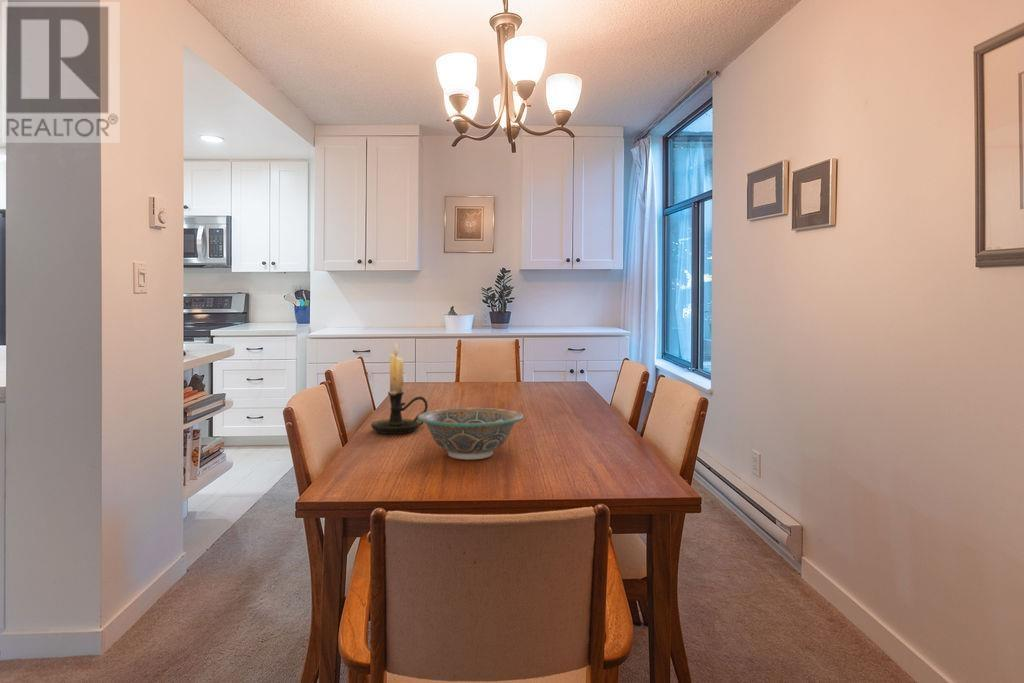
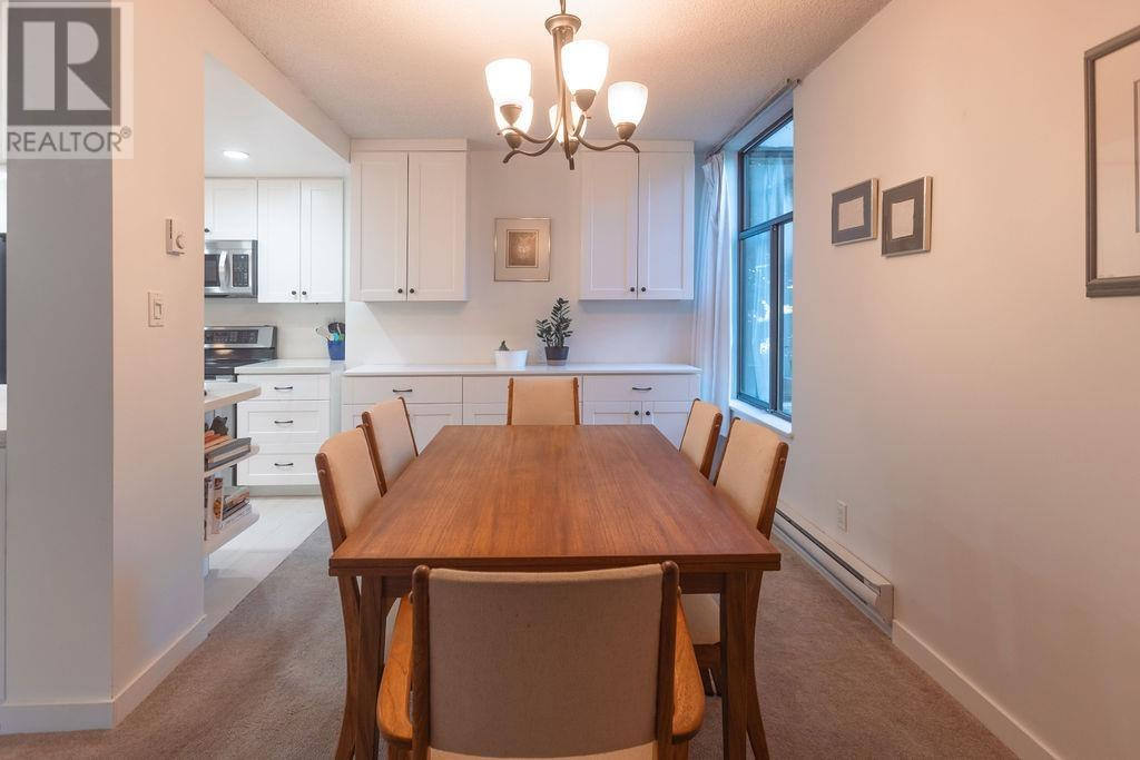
- bowl (470, 434)
- candle holder (402, 384)
